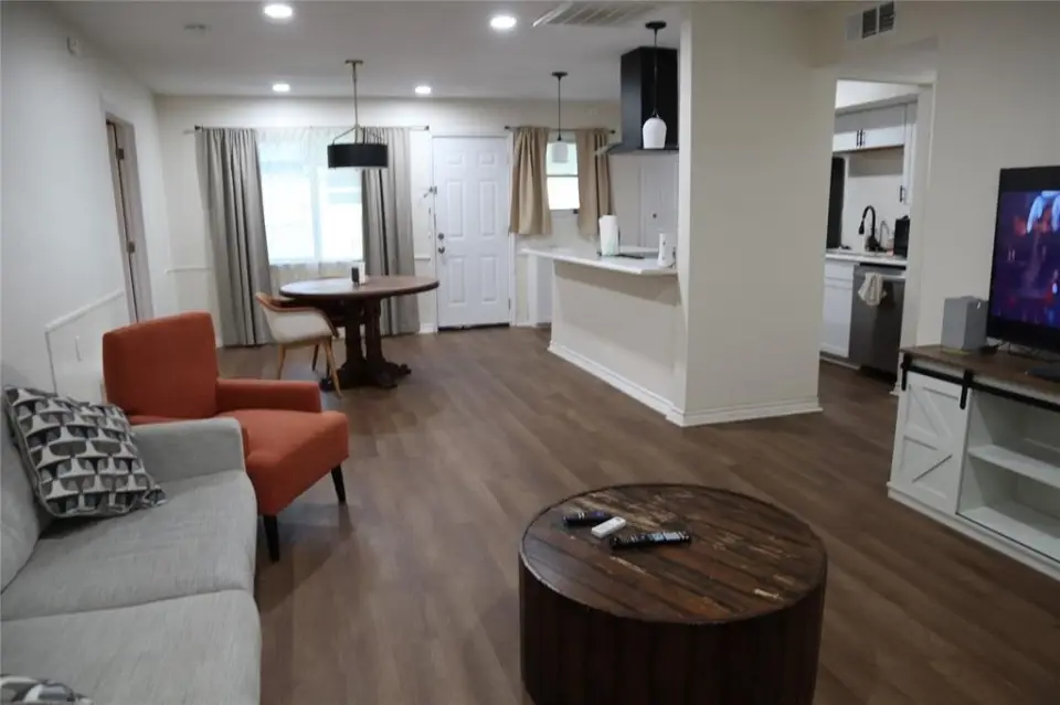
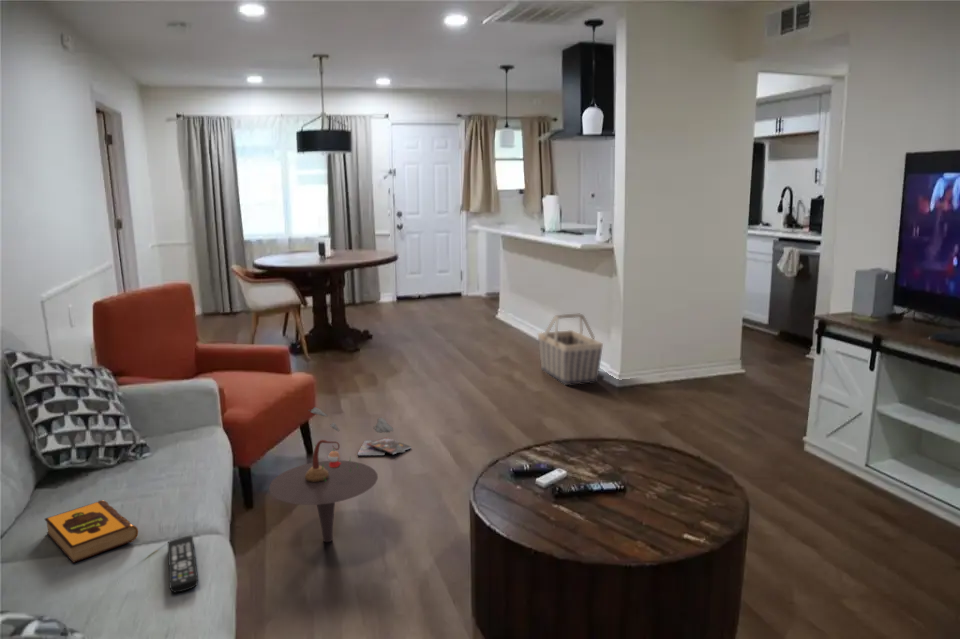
+ hardback book (91, 528)
+ side table (333, 477)
+ booklet (378, 446)
+ remote control (182, 562)
+ basket (568, 345)
